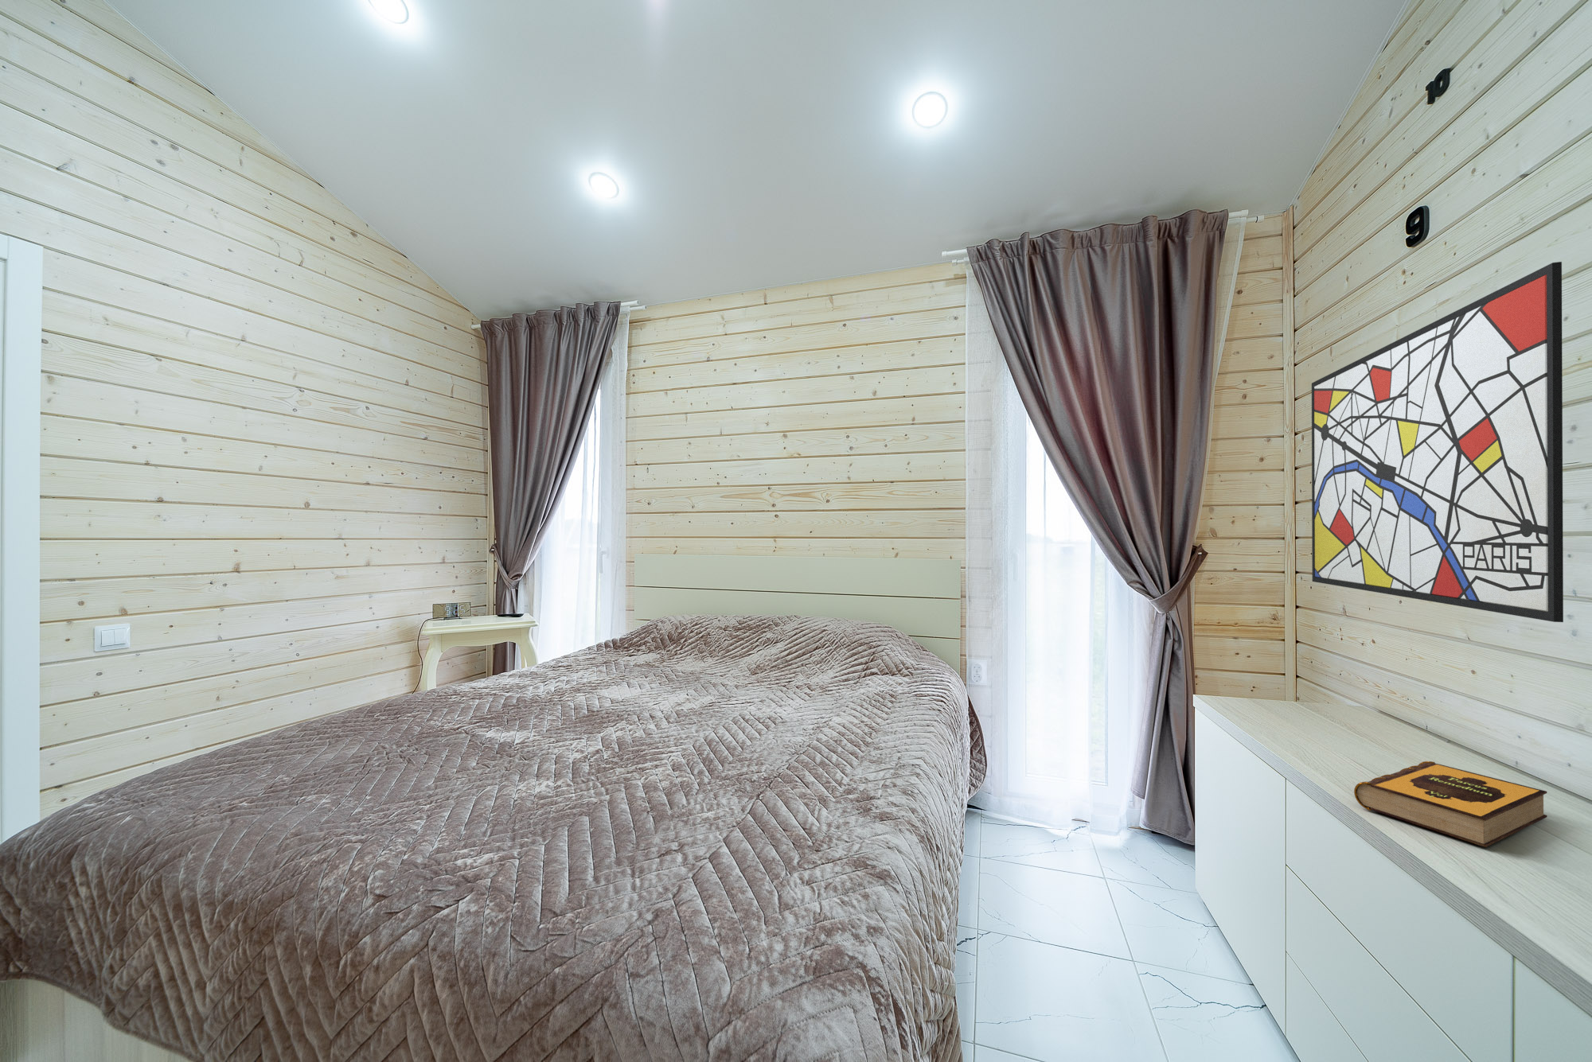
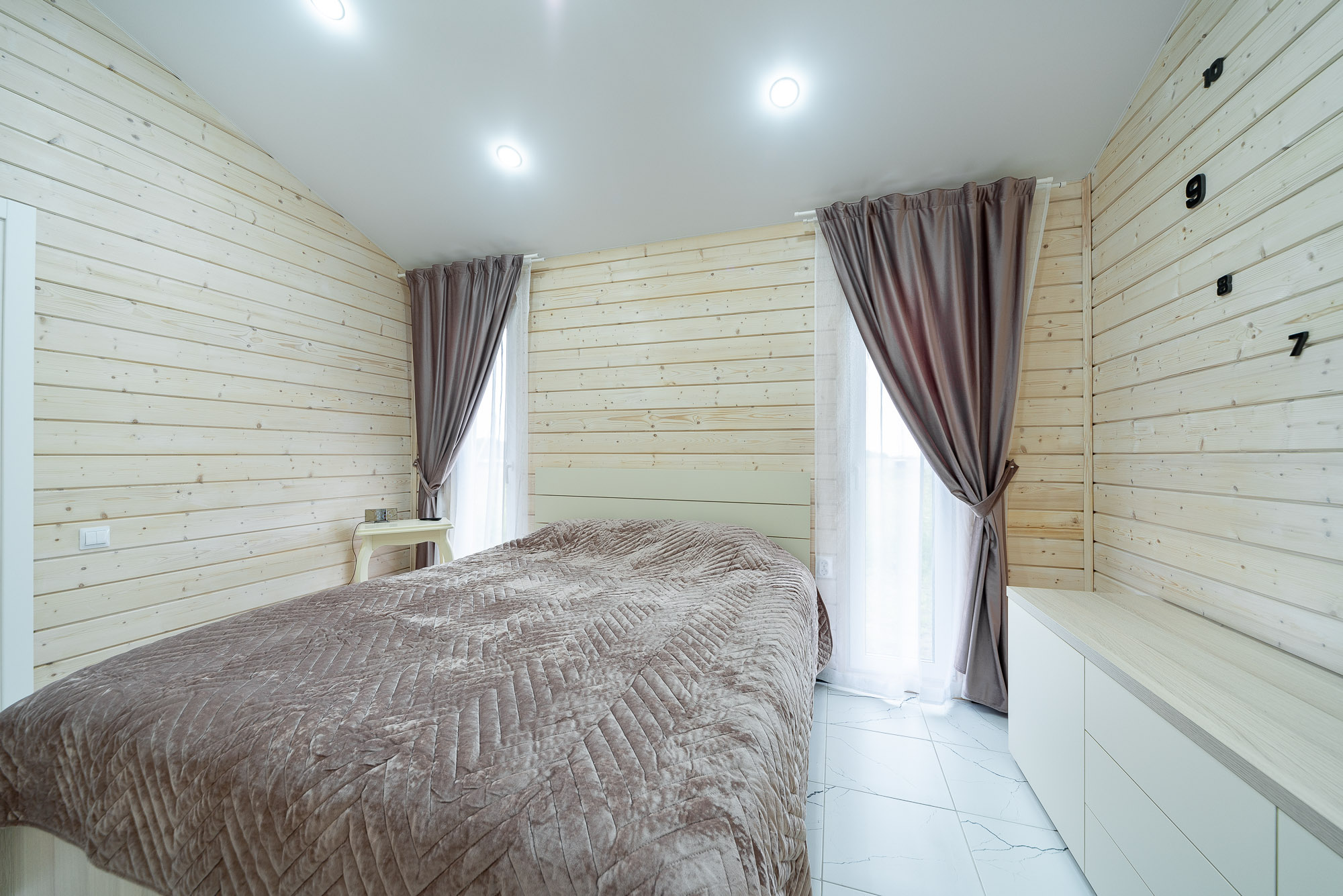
- hardback book (1447, 798)
- wall art (1400, 468)
